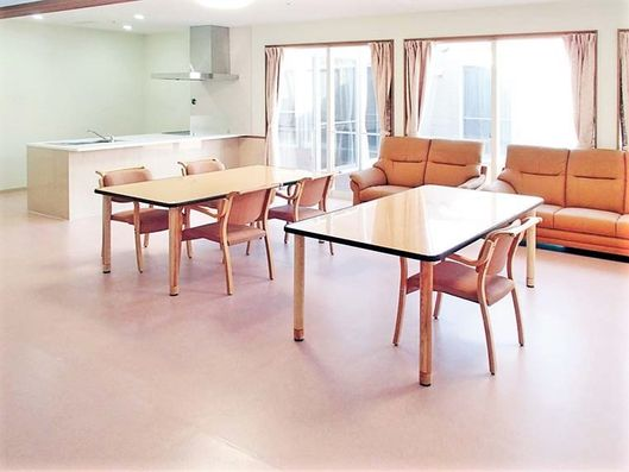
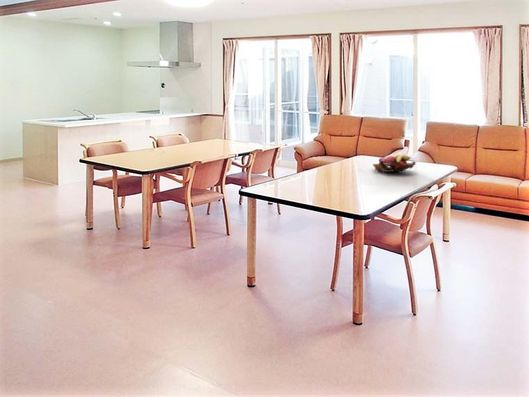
+ fruit basket (394, 163)
